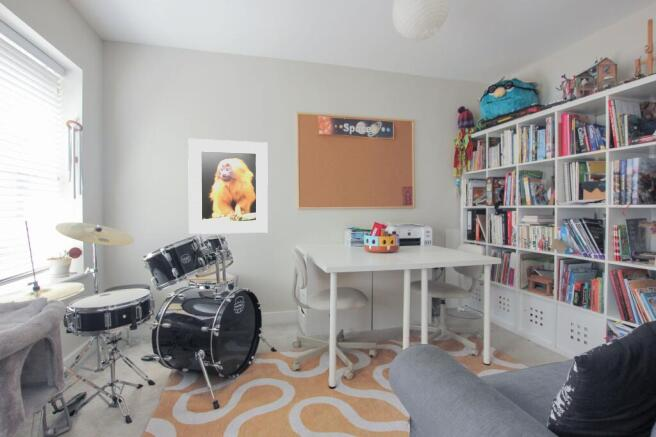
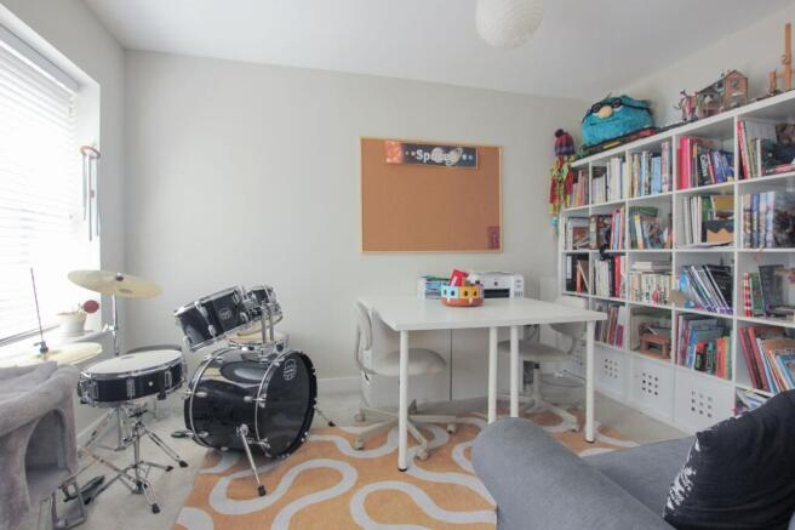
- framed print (229, 187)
